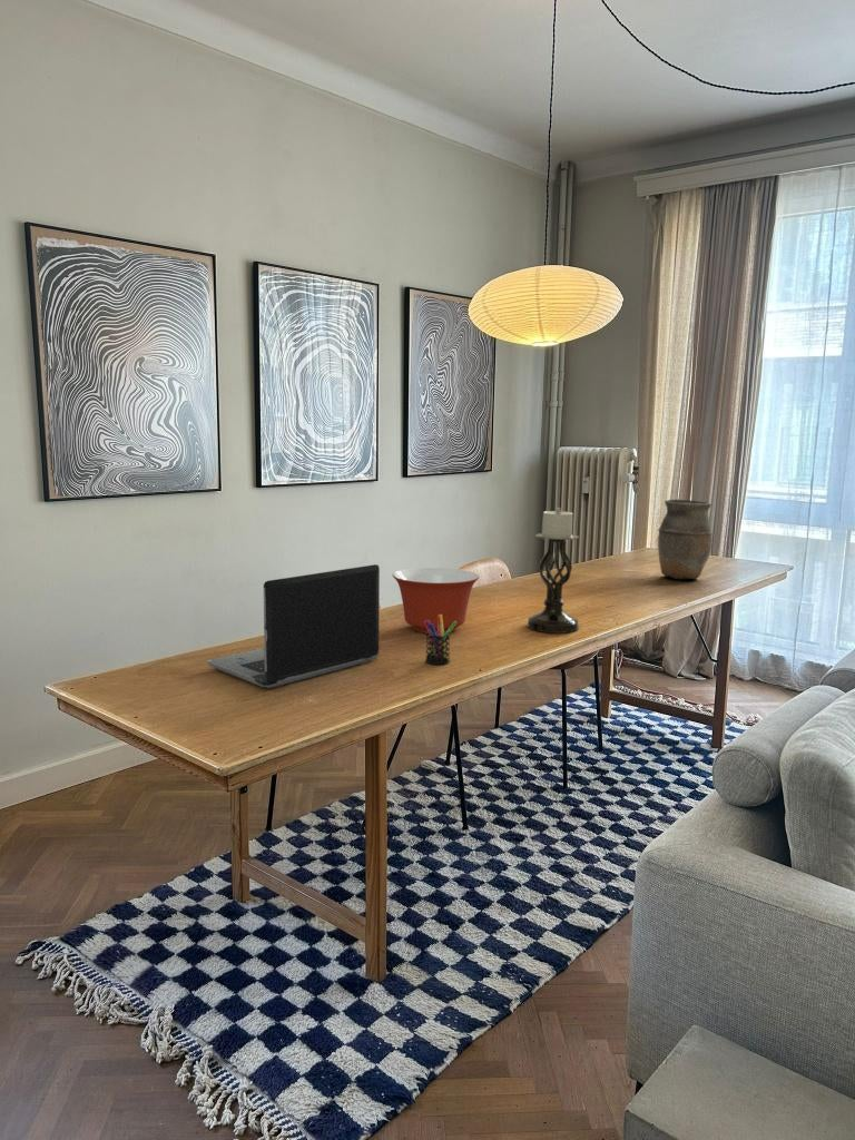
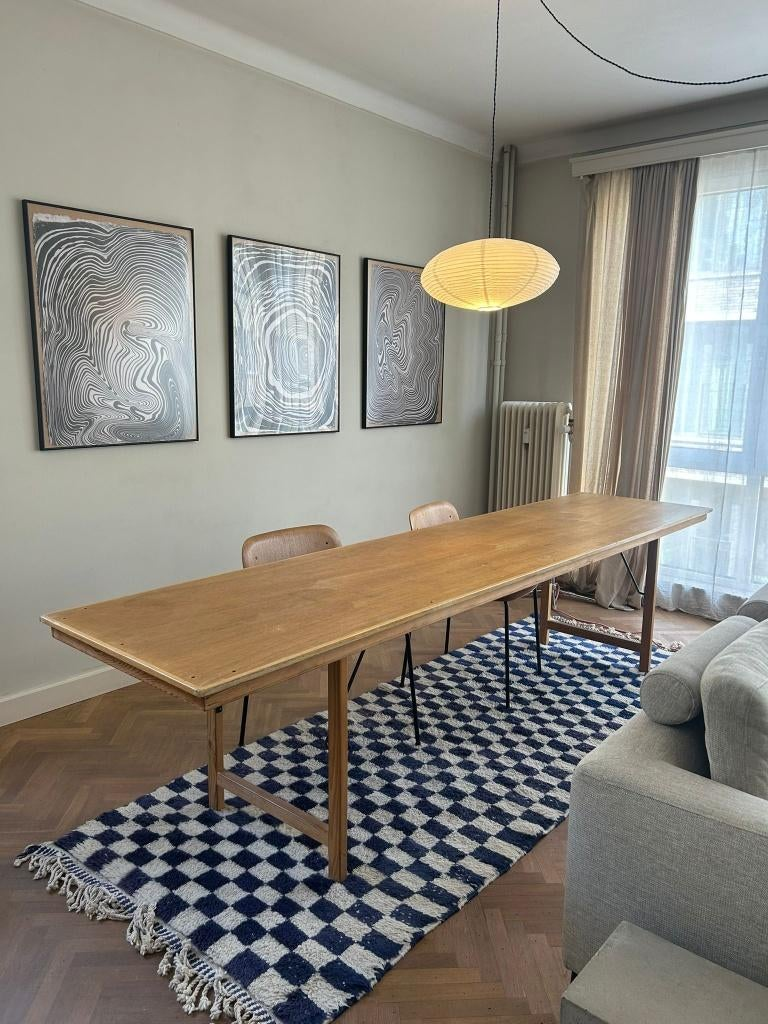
- candle holder (556, 567)
- pen holder (440, 637)
- vase (685, 539)
- laptop computer (294, 616)
- mixing bowl (435, 601)
